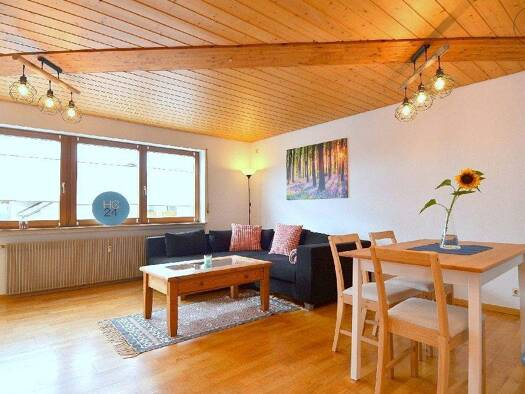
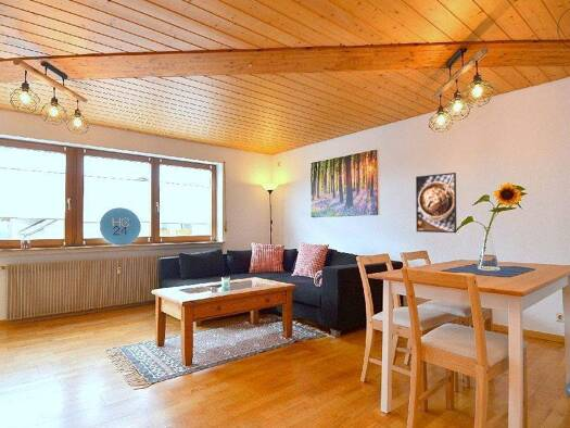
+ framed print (434, 203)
